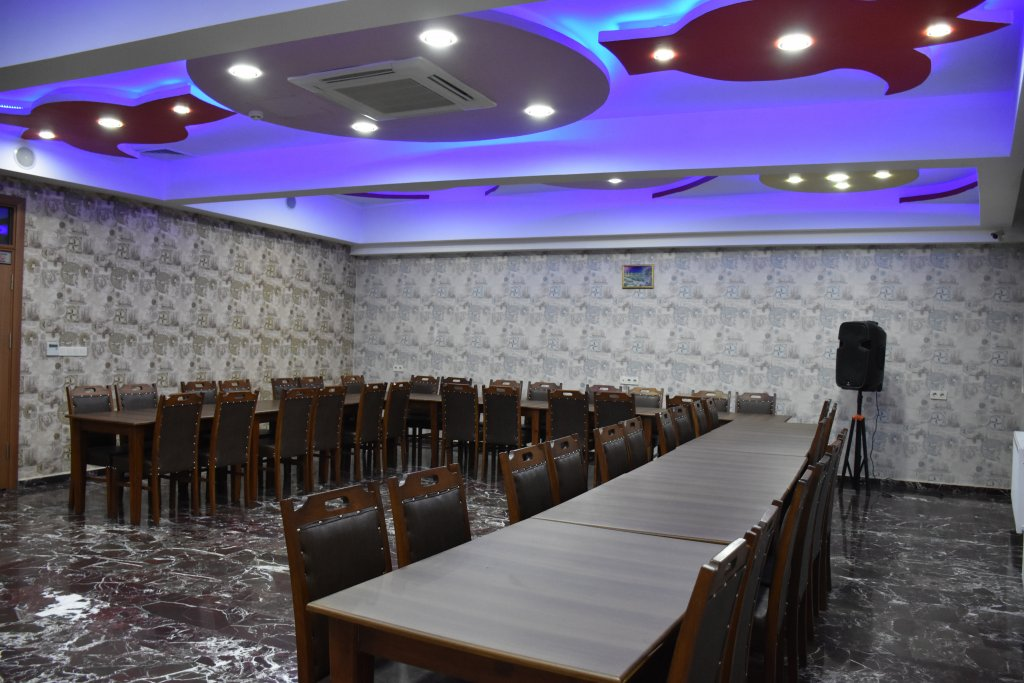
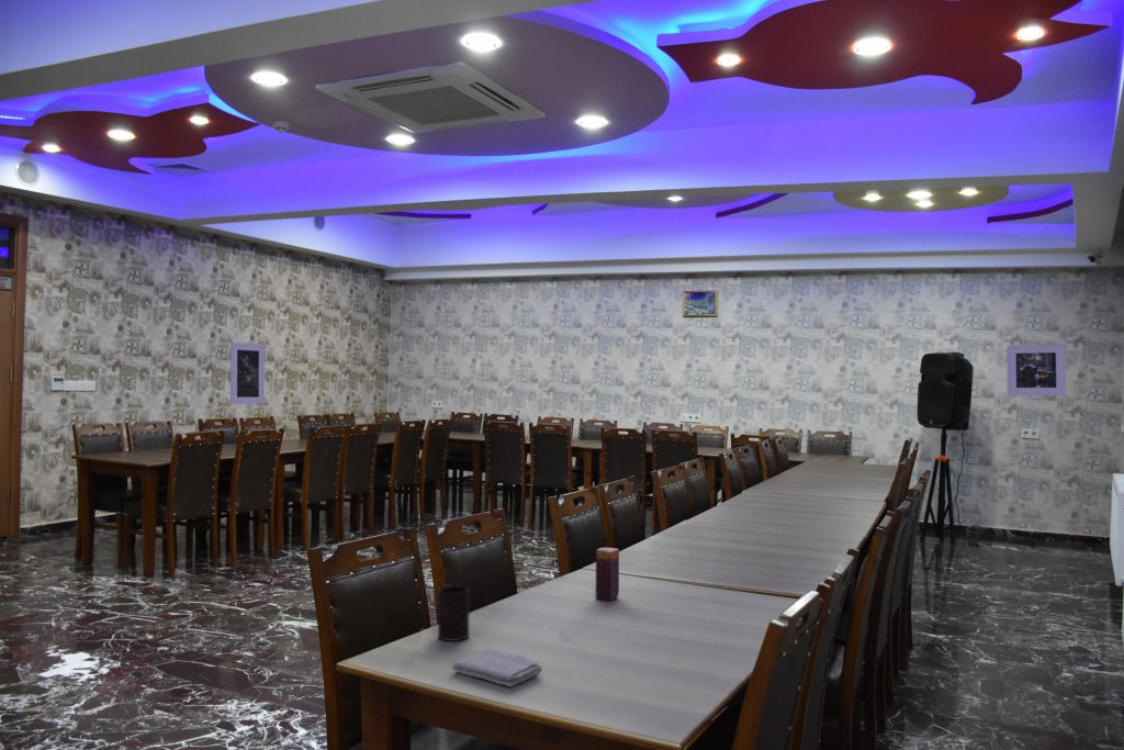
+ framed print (247, 373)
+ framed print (1035, 370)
+ candle (607, 572)
+ washcloth (497, 665)
+ cup (453, 613)
